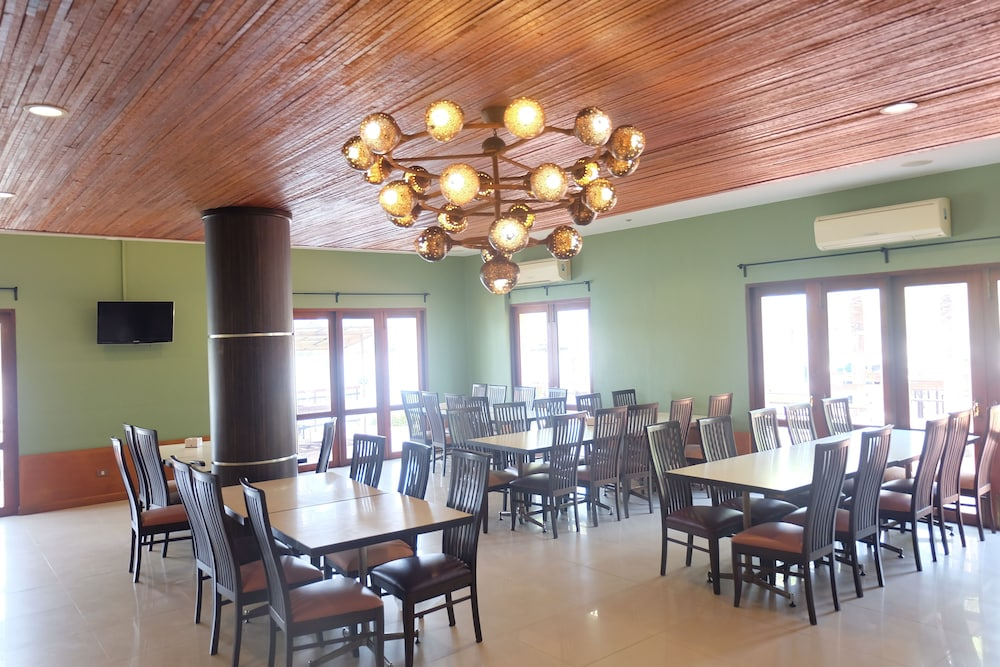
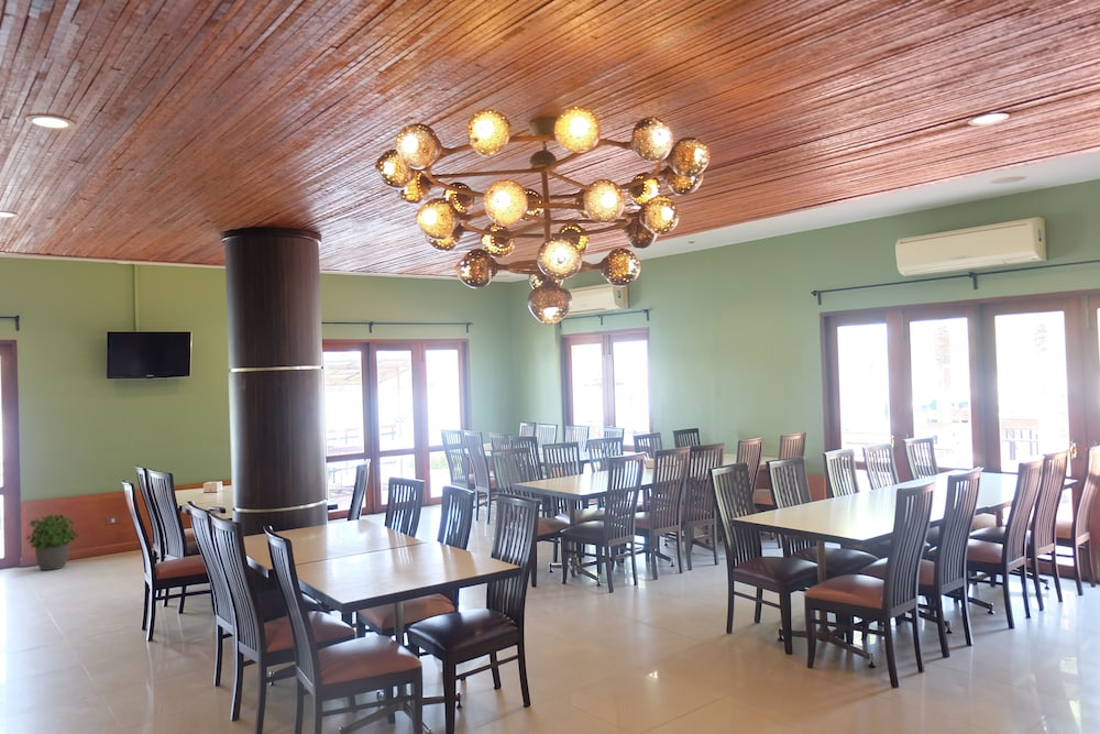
+ potted plant (53, 540)
